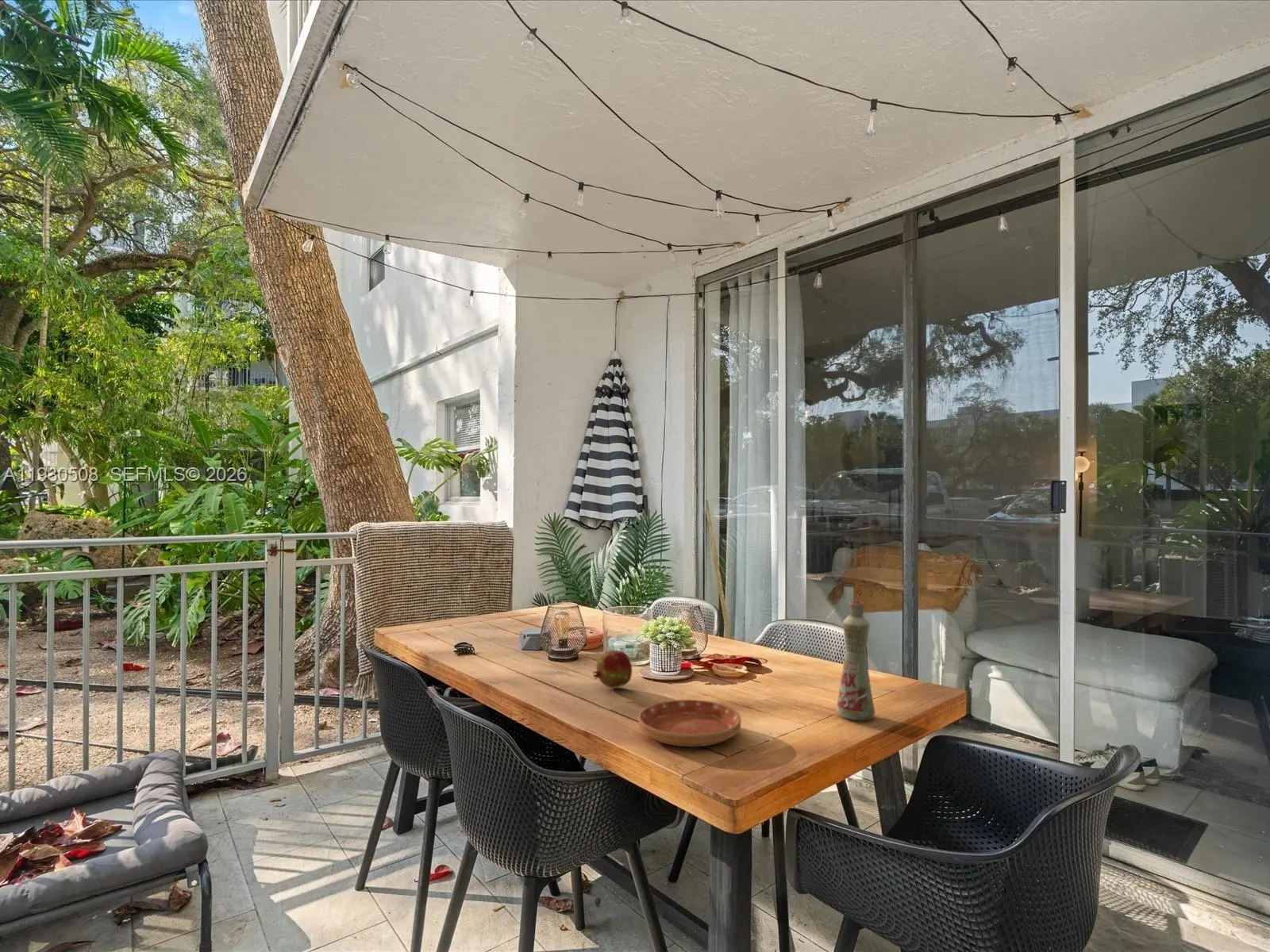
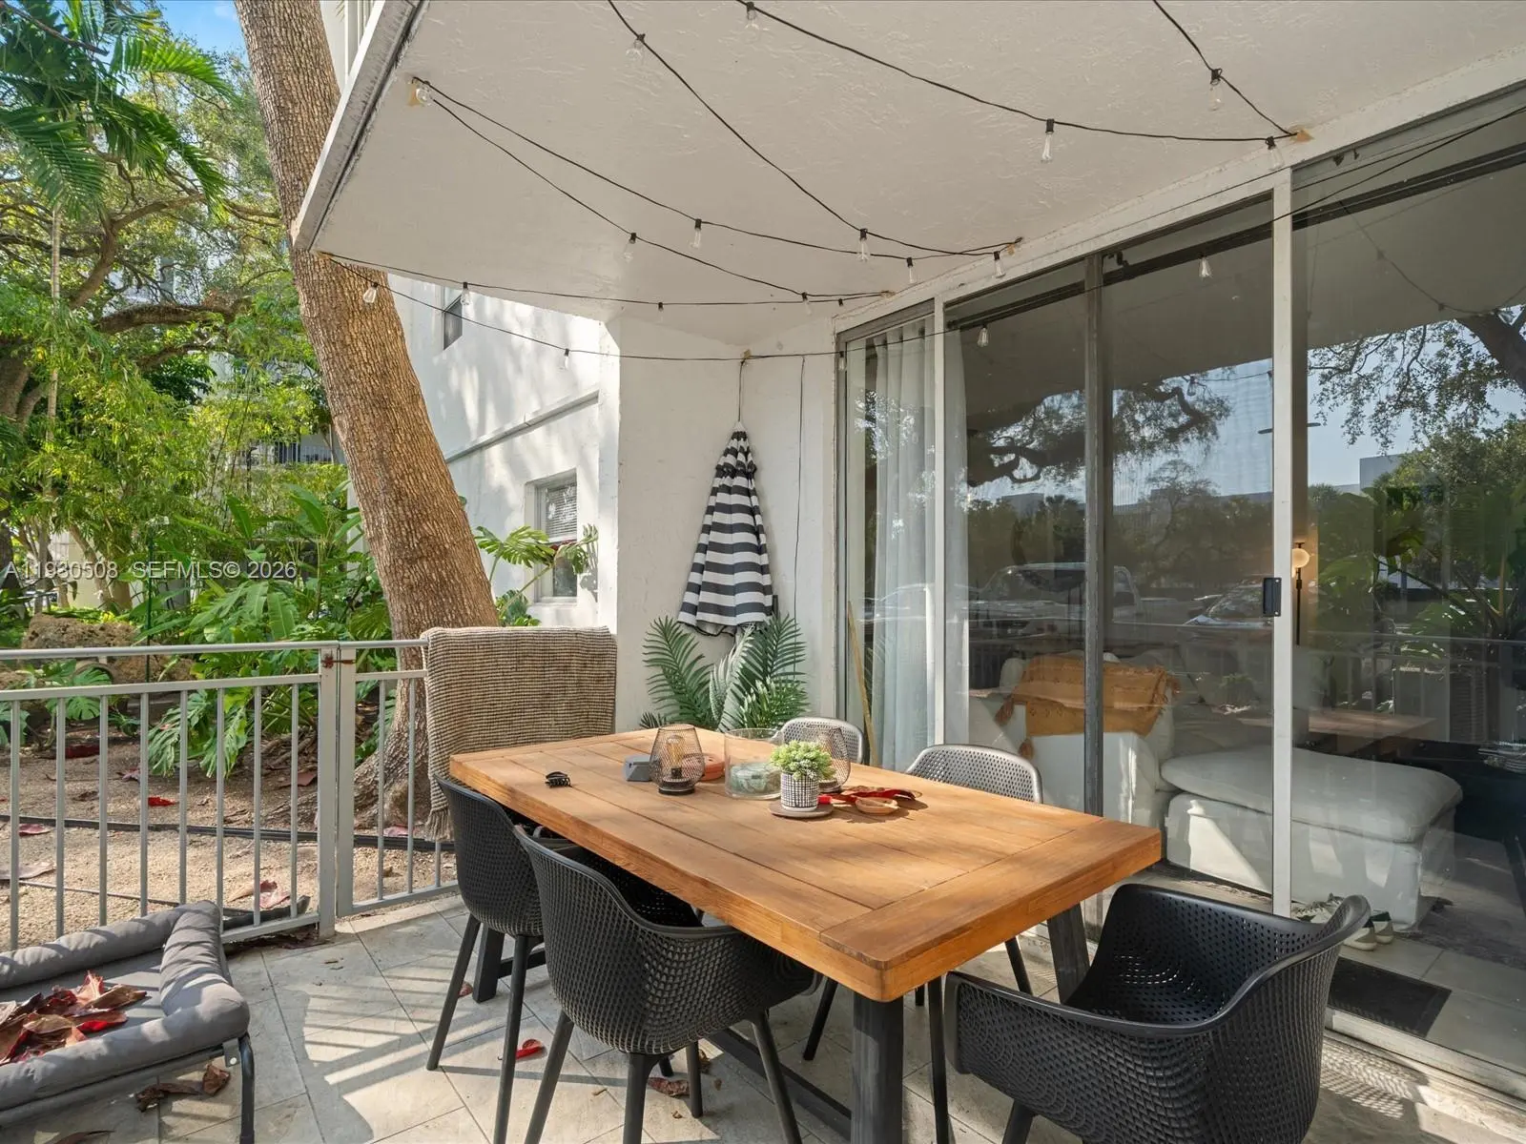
- saucer (689, 724)
- fruit (611, 670)
- bottle (856, 658)
